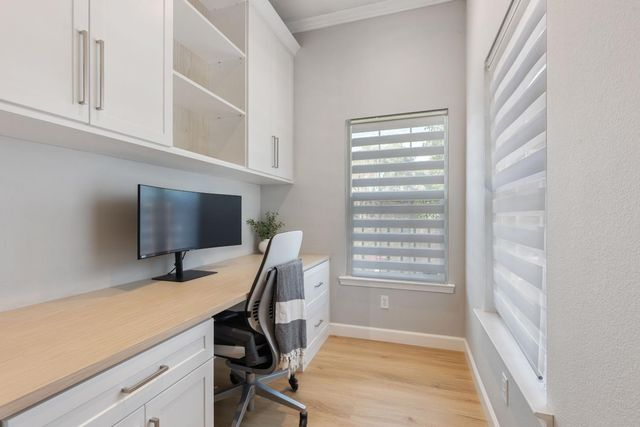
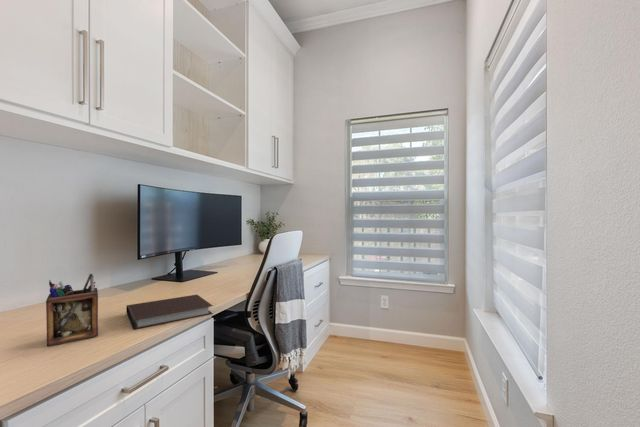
+ desk organizer (73, 306)
+ notebook (169, 309)
